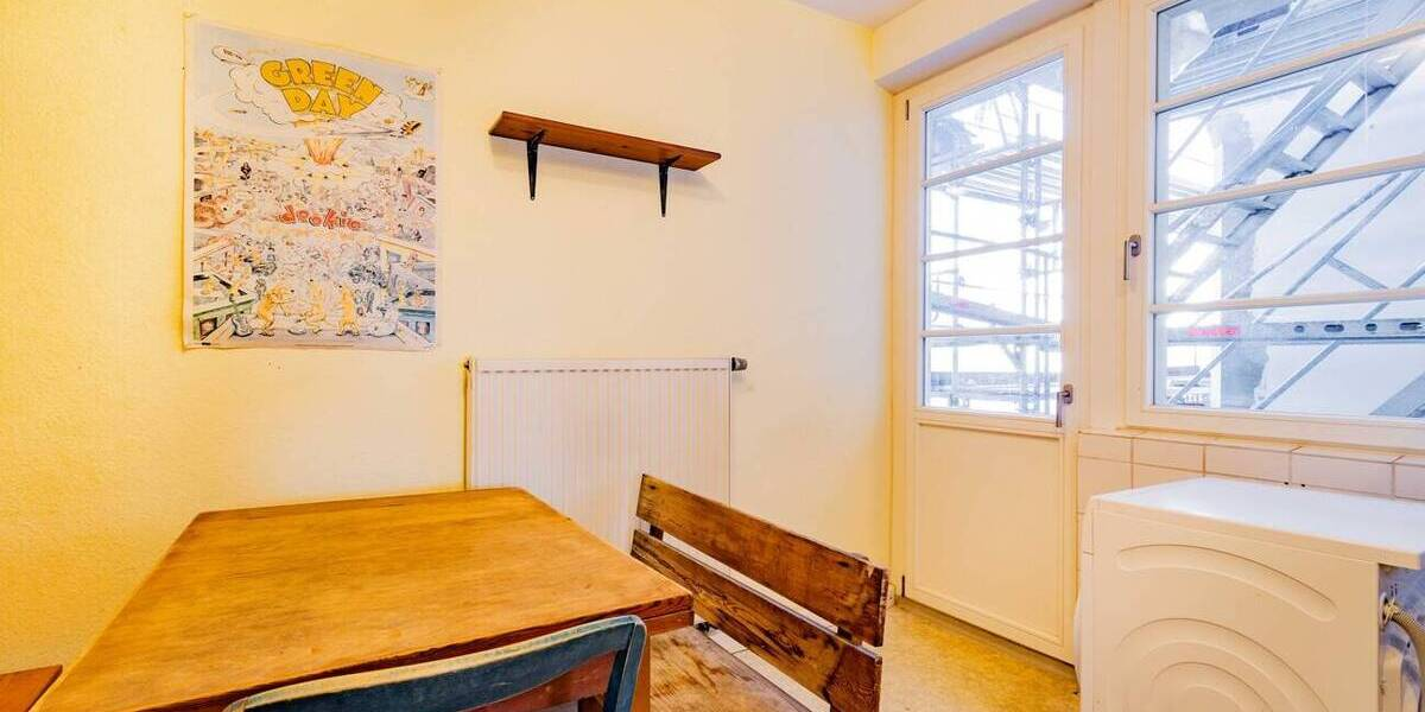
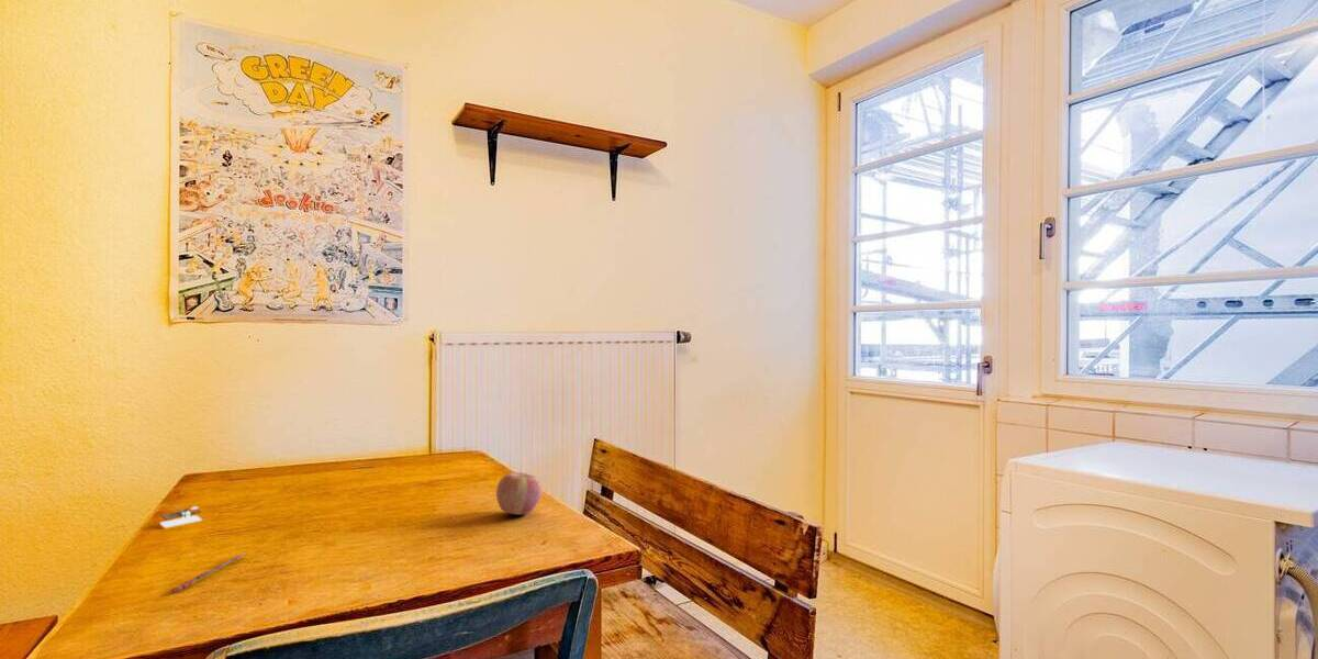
+ apple (518, 493)
+ candle (194, 512)
+ pen (211, 570)
